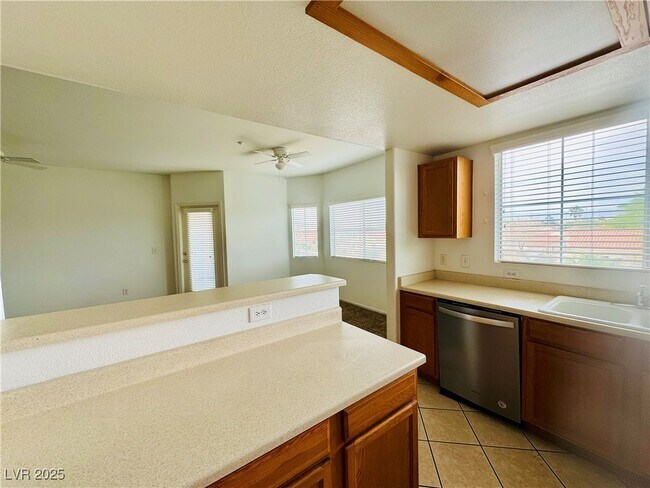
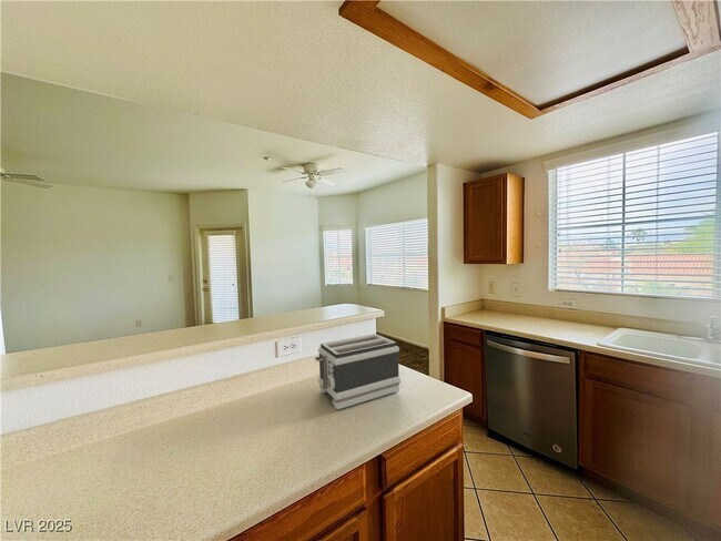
+ toaster (354, 368)
